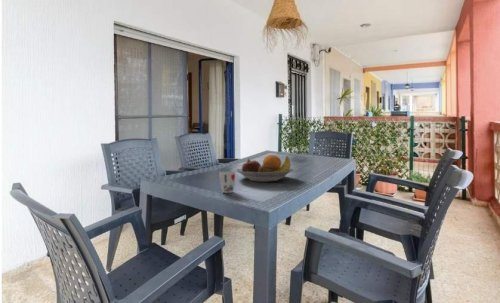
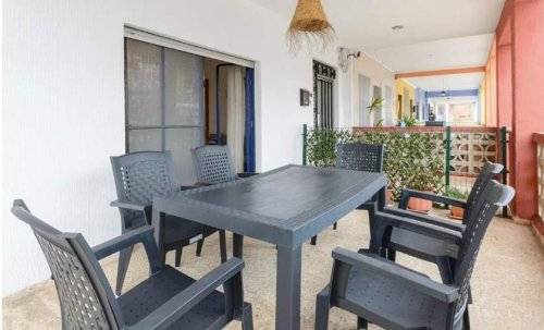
- fruit bowl (264, 167)
- cup (227, 182)
